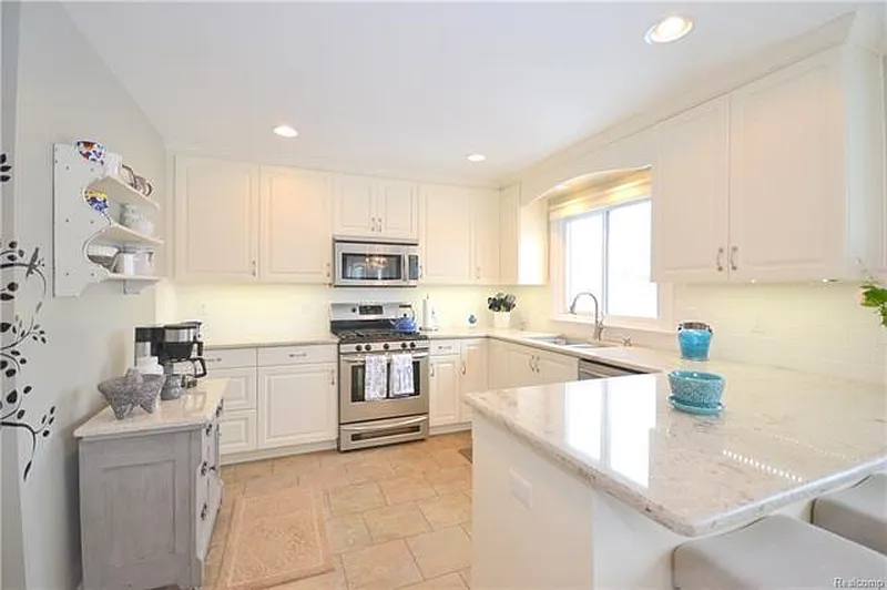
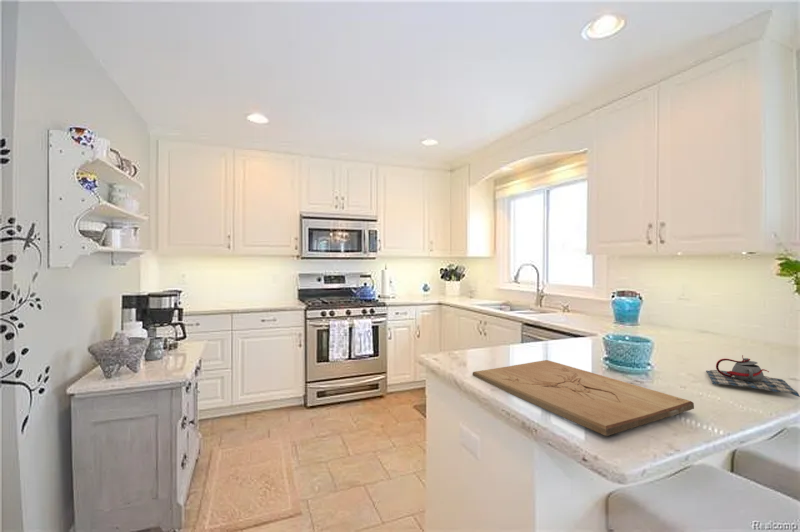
+ cutting board (568, 387)
+ teapot (747, 370)
